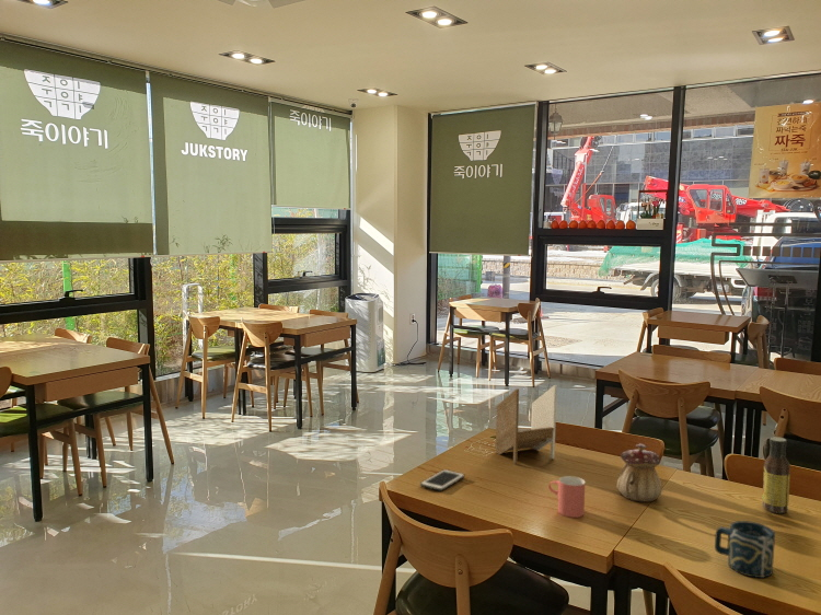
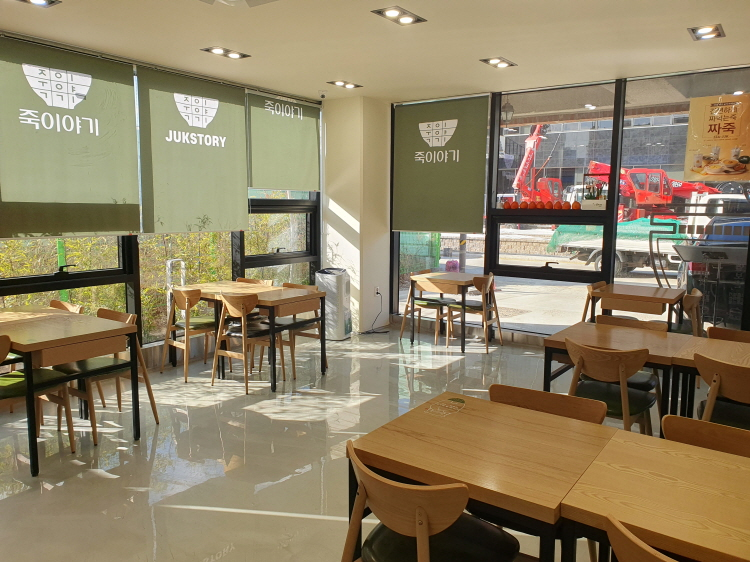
- cup (743, 546)
- teapot (638, 469)
- cell phone (442, 479)
- napkin holder (532, 418)
- cup (566, 495)
- sauce bottle (776, 474)
